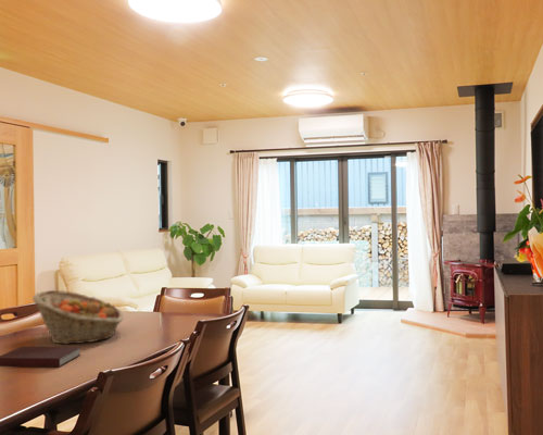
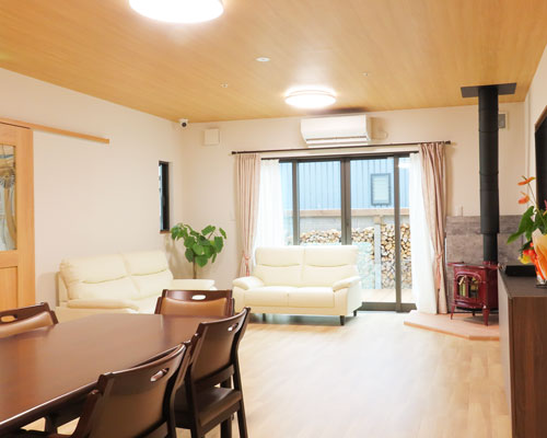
- notebook (39, 356)
- fruit basket (79, 313)
